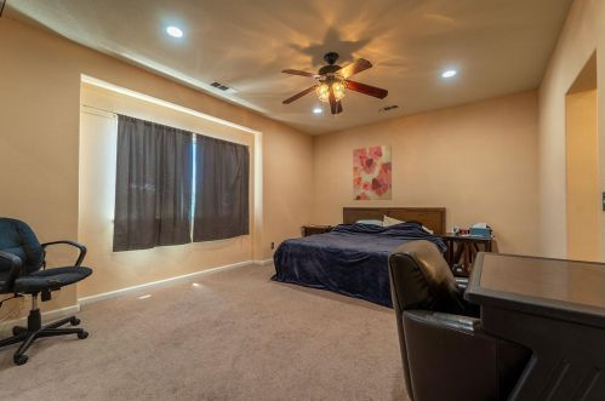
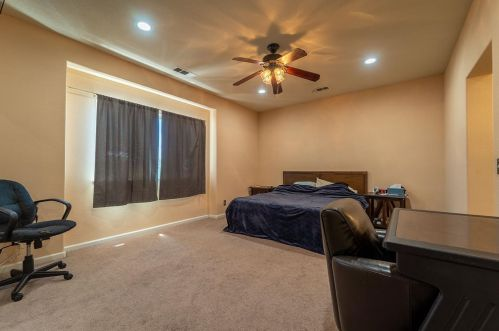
- wall art (371, 173)
